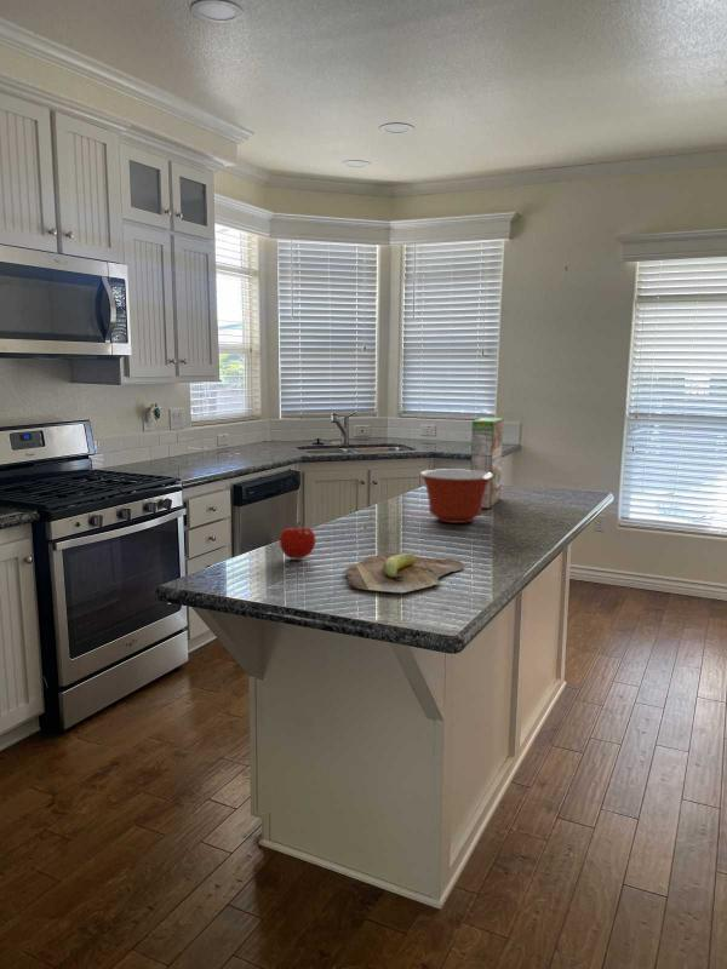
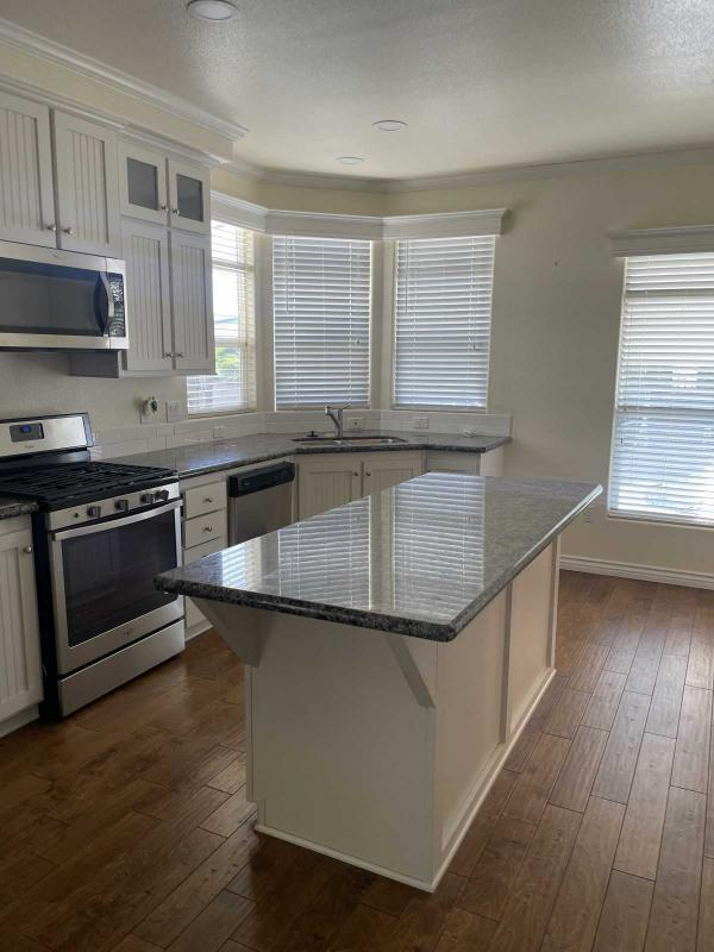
- fruit (297, 540)
- cutting board (400, 566)
- mixing bowl (456, 497)
- cereal box (486, 460)
